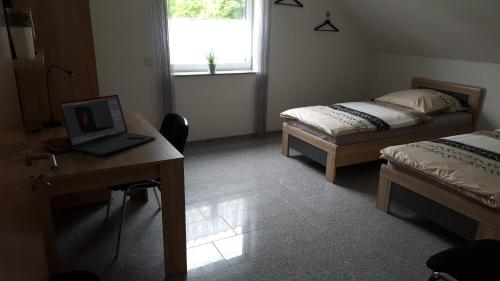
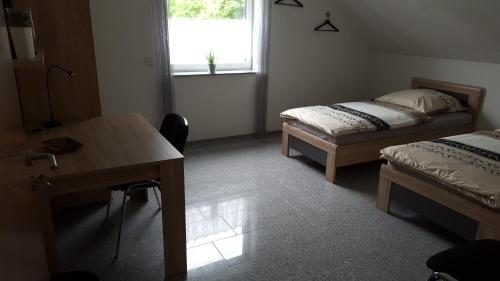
- laptop (110, 122)
